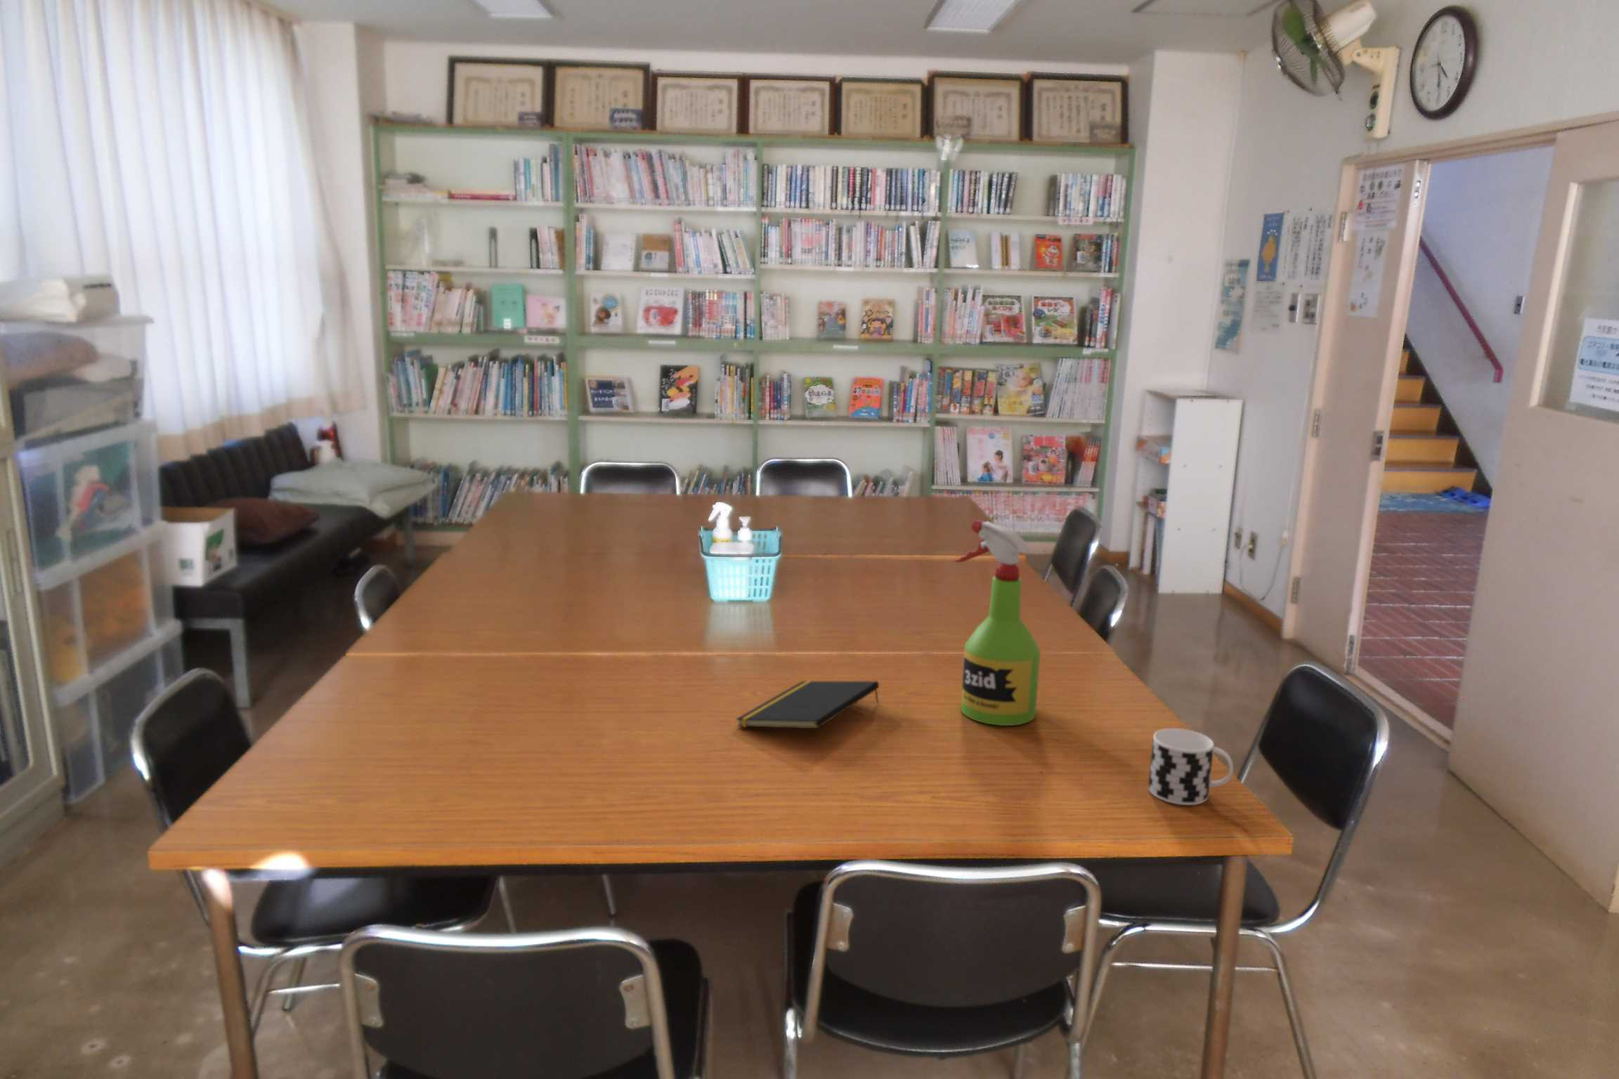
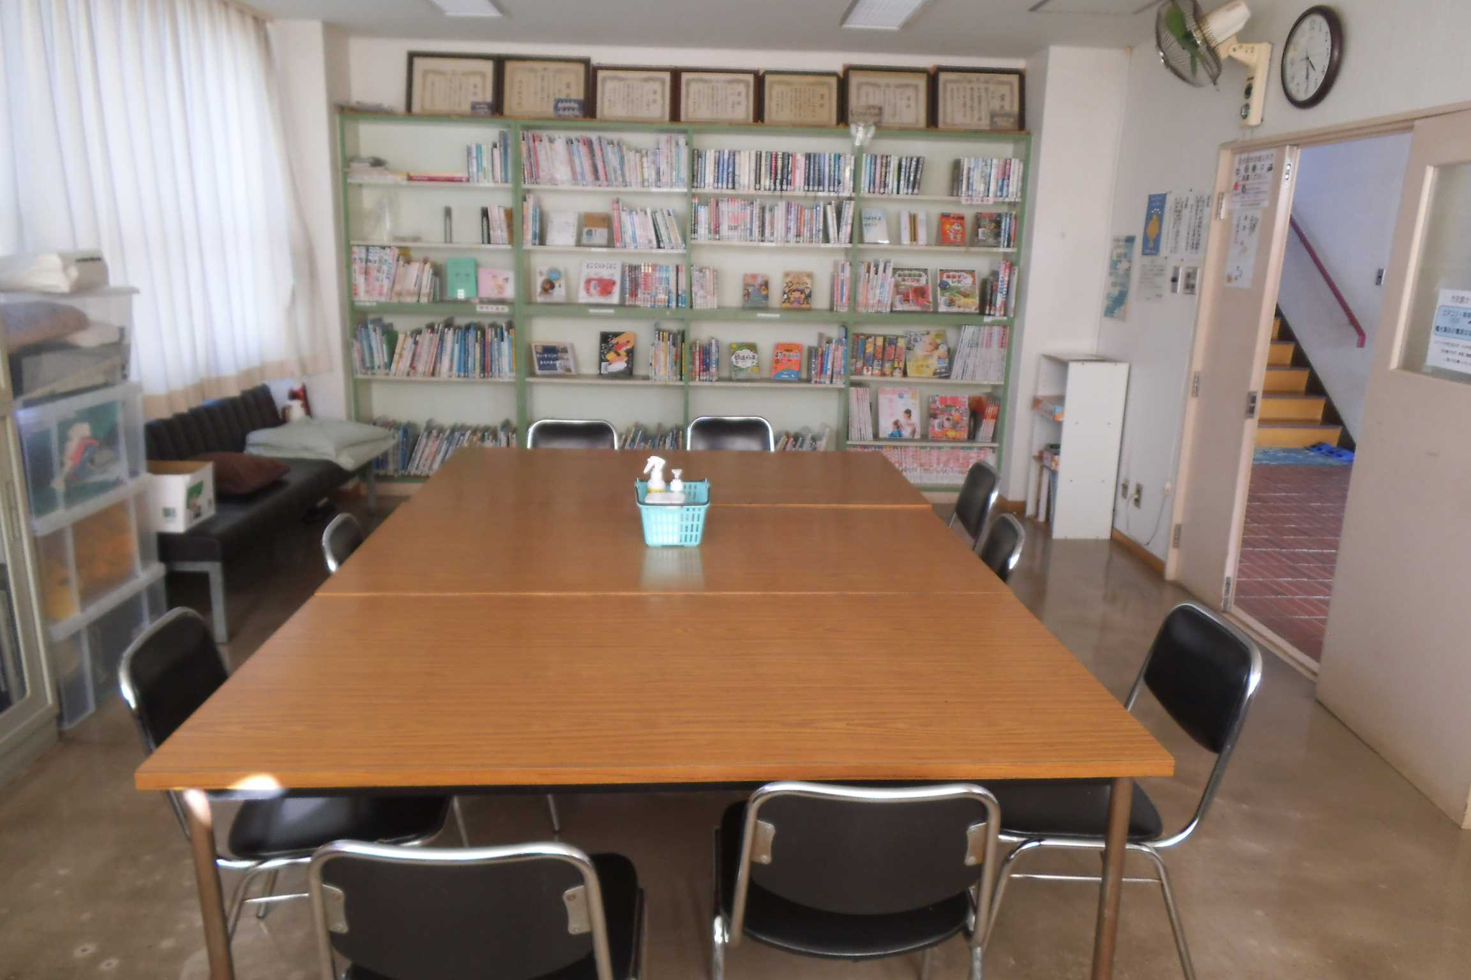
- spray bottle (993, 618)
- cup (1190, 768)
- notepad (808, 703)
